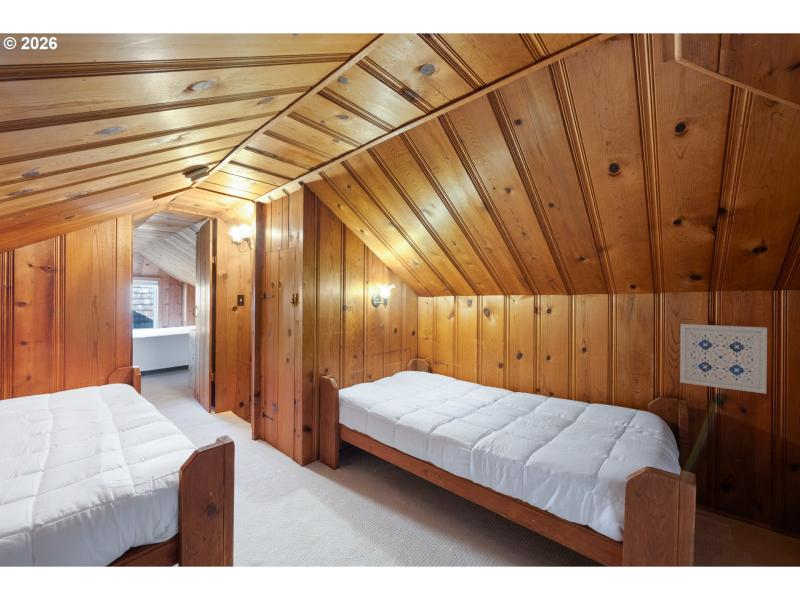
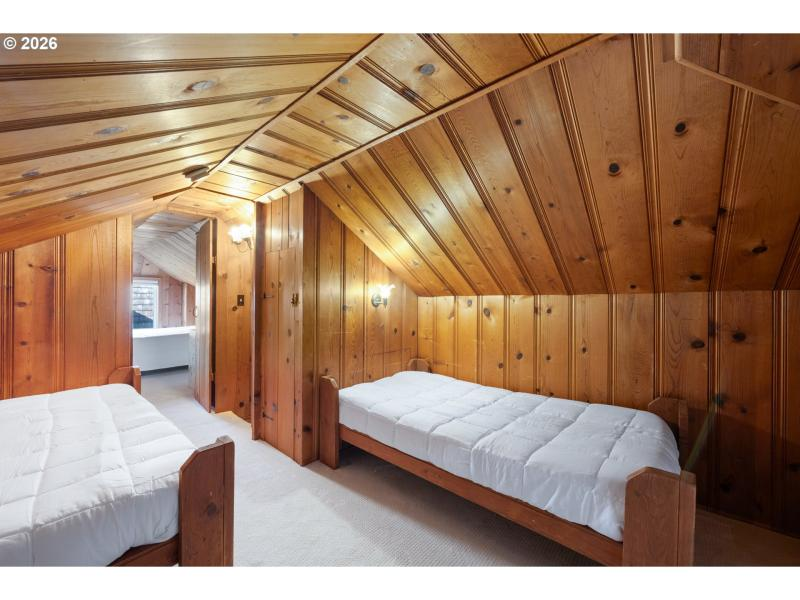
- wall art (720, 356)
